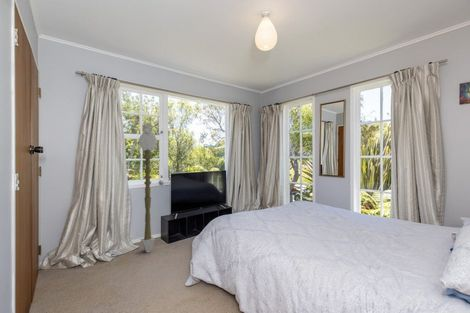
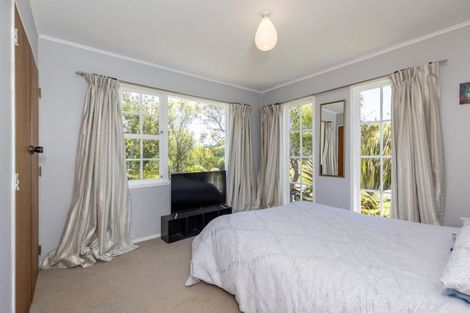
- magic staff (149, 186)
